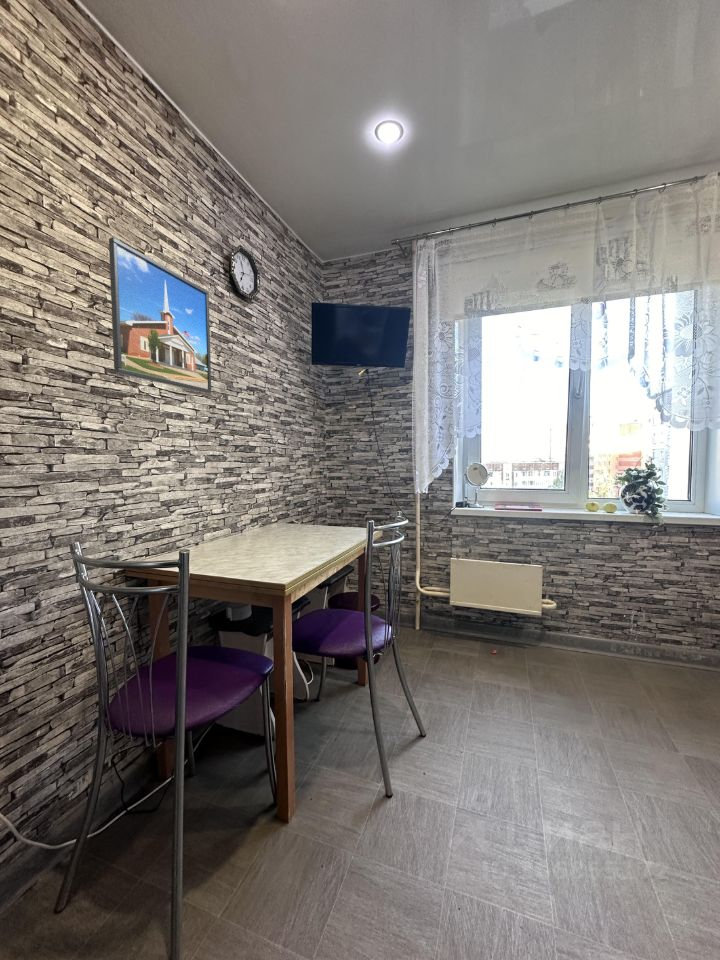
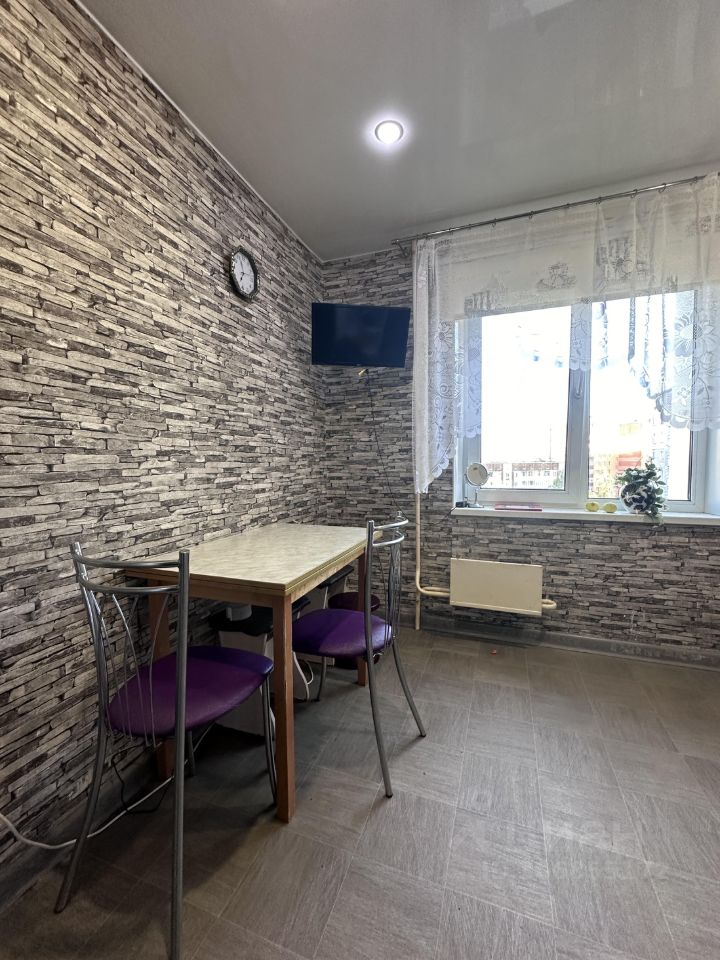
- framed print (167, 326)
